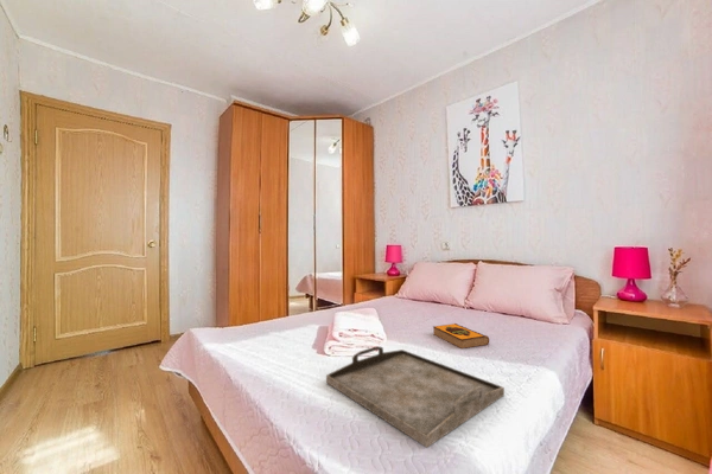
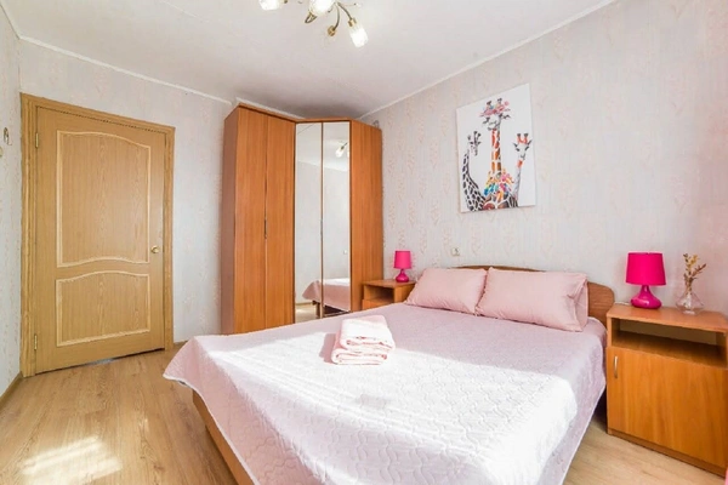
- serving tray (411, 377)
- hardback book (459, 334)
